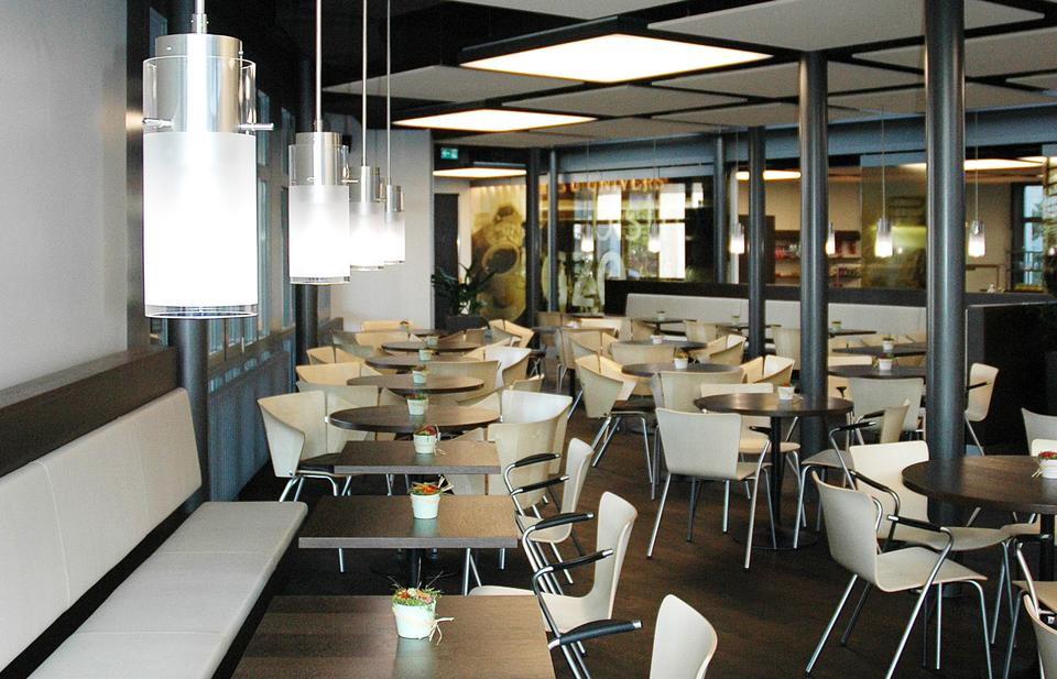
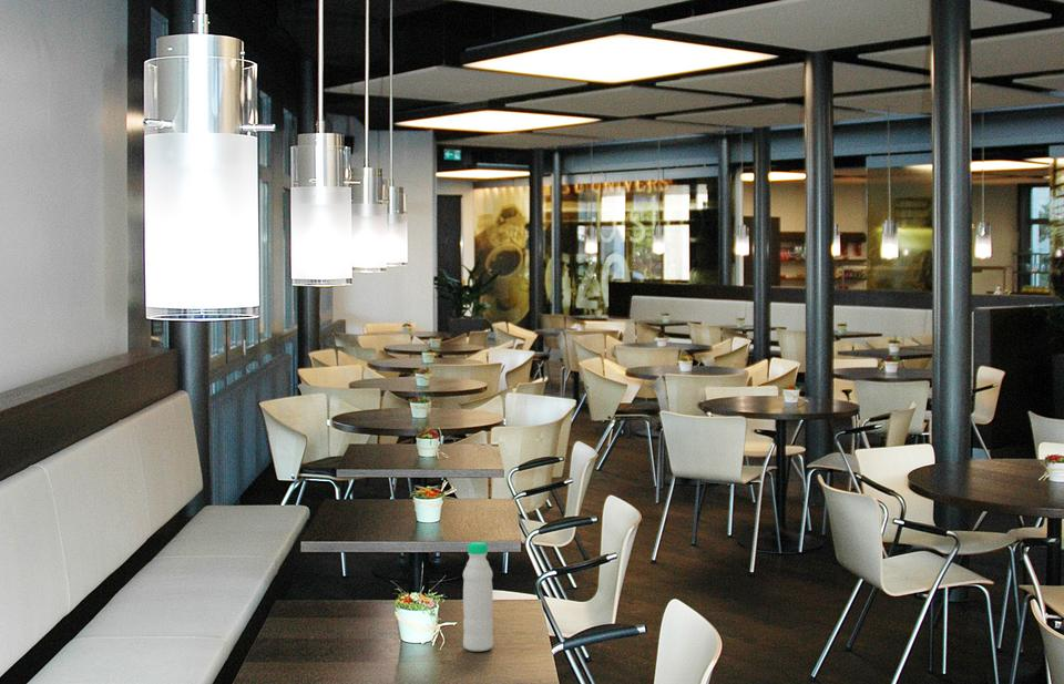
+ water bottle (478, 595)
